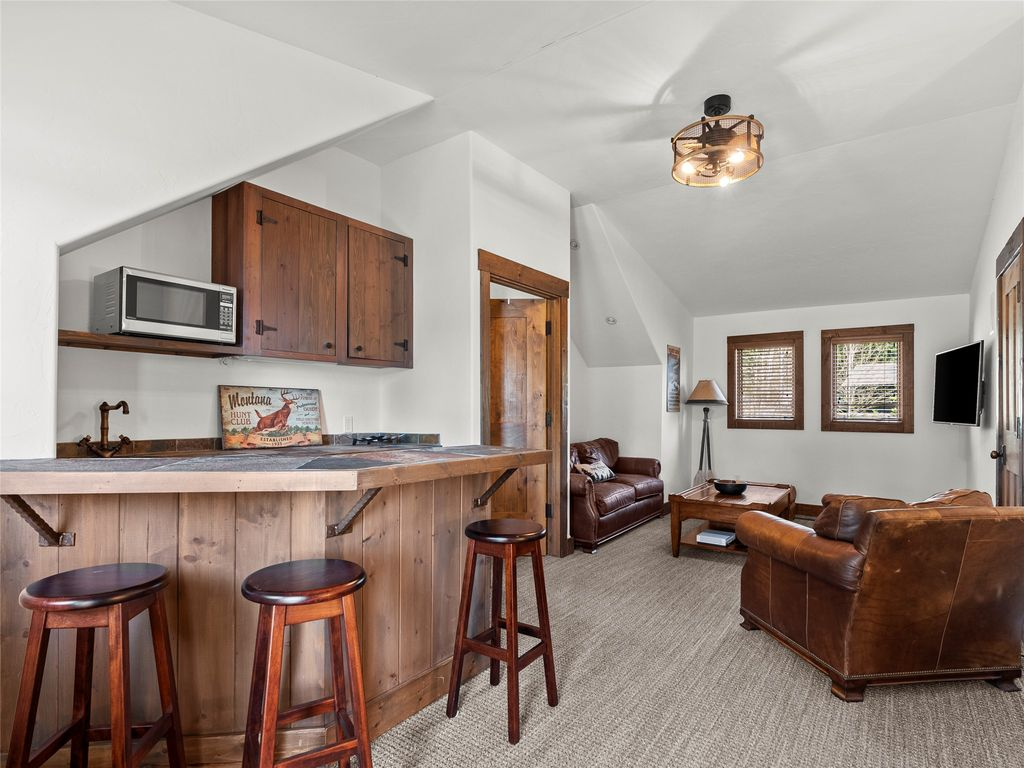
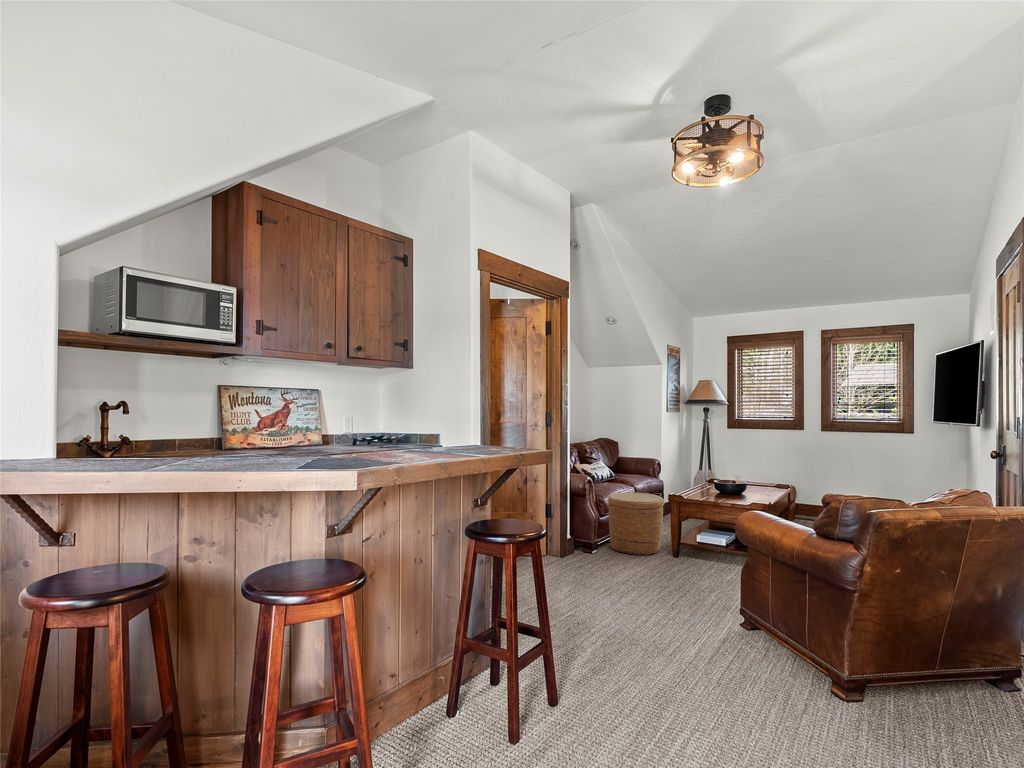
+ woven basket (635, 522)
